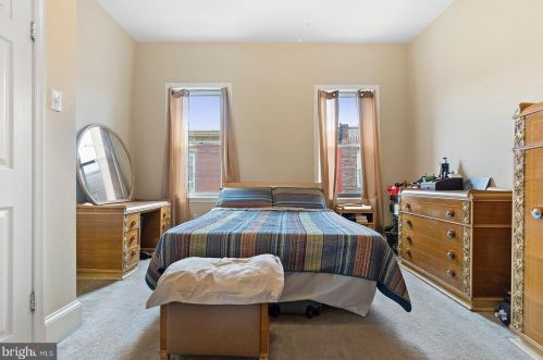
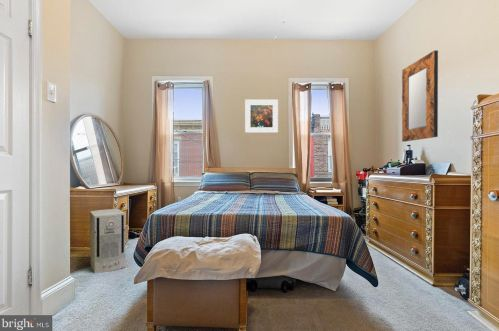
+ home mirror (418, 100)
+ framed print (261, 116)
+ air purifier (107, 238)
